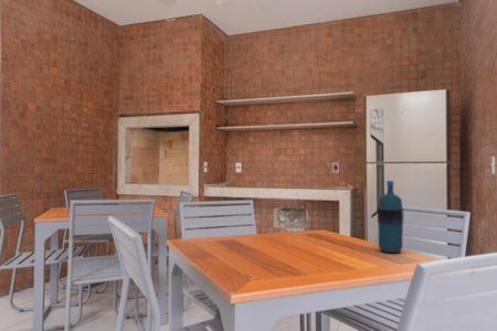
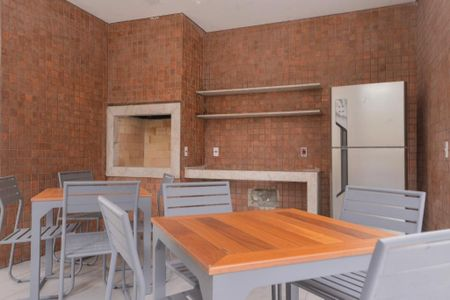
- water bottle (390, 215)
